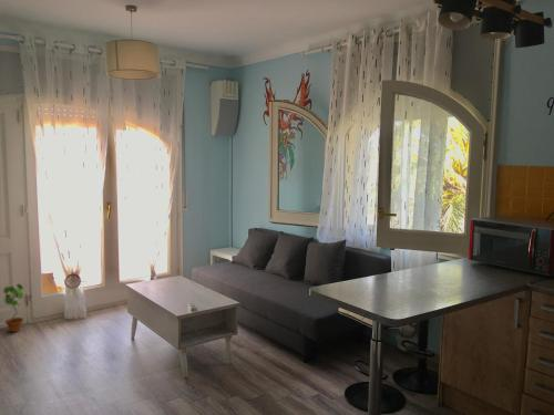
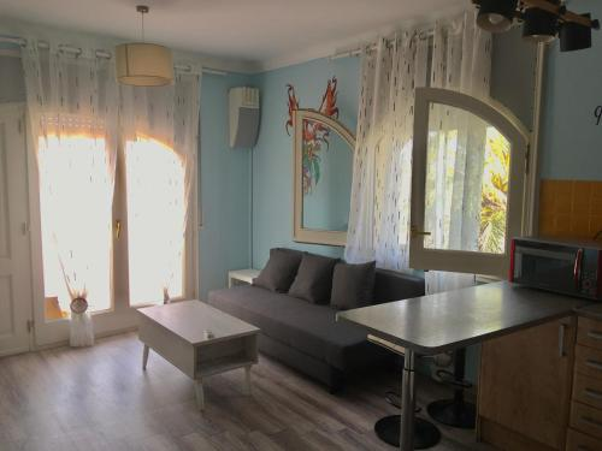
- potted plant (14, 308)
